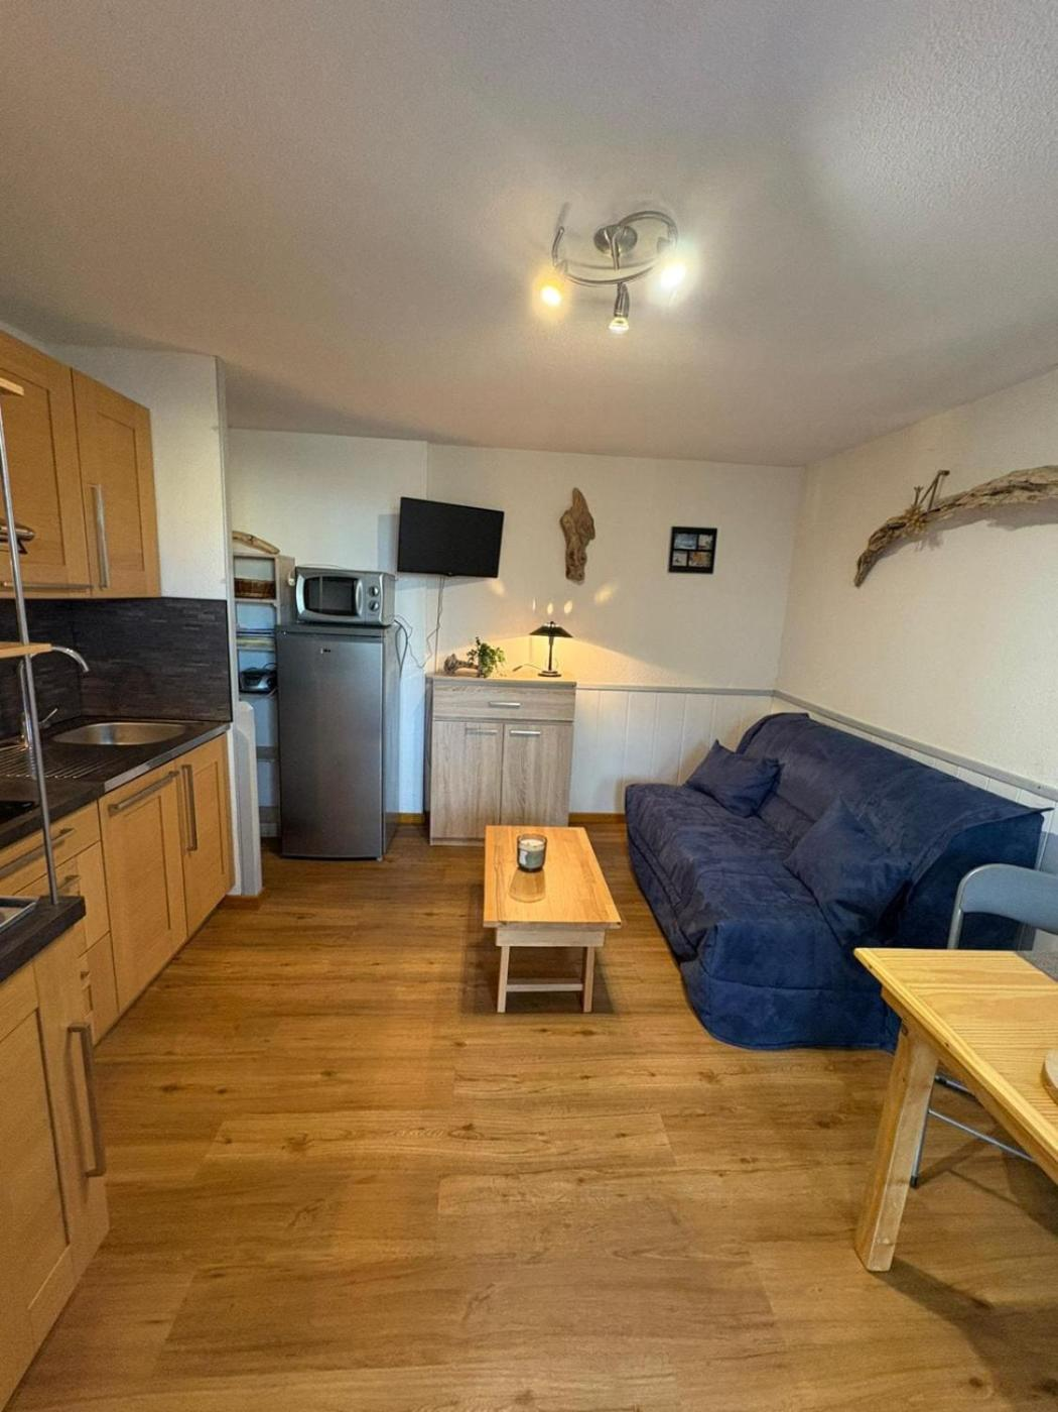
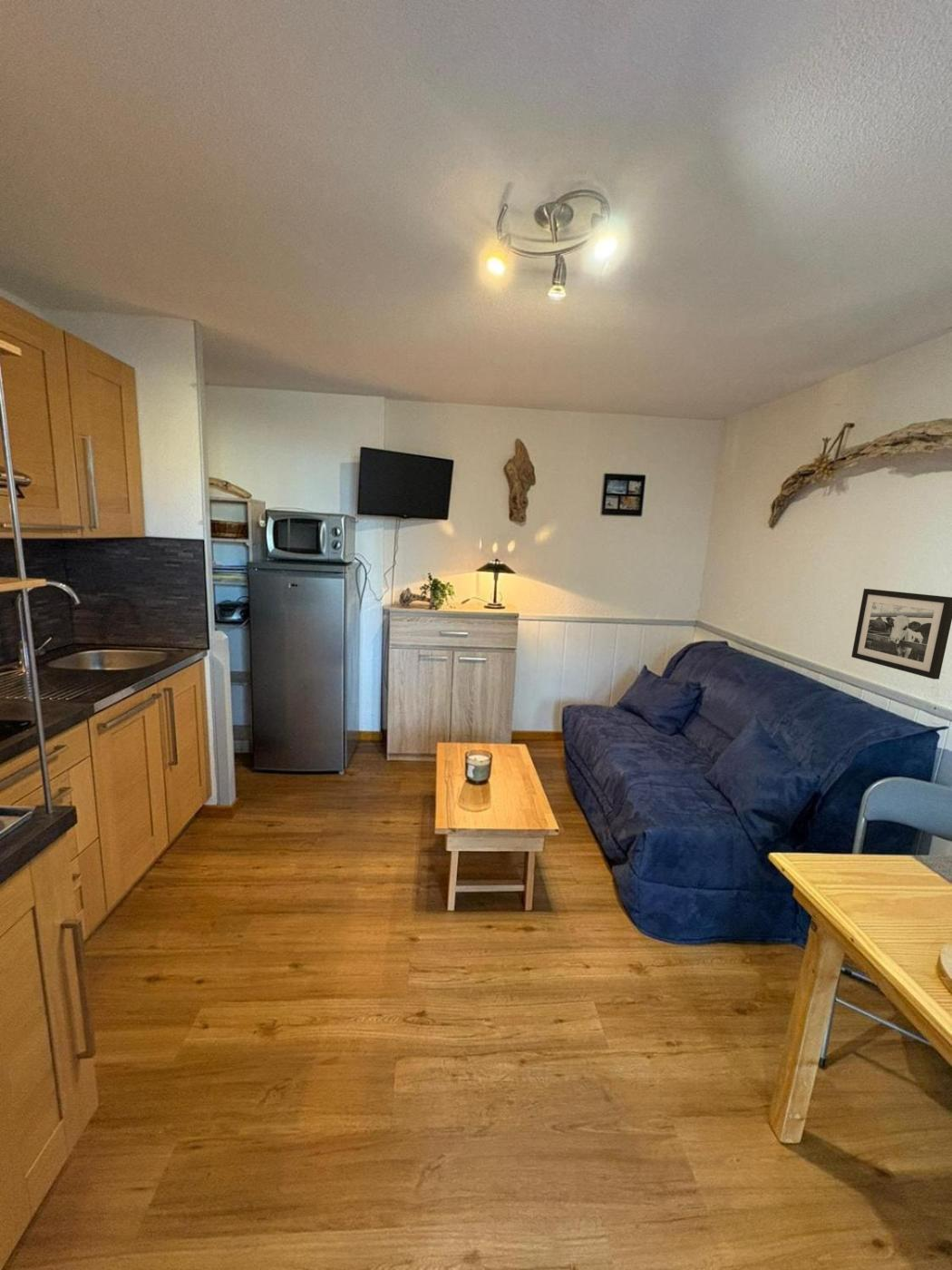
+ picture frame (899, 630)
